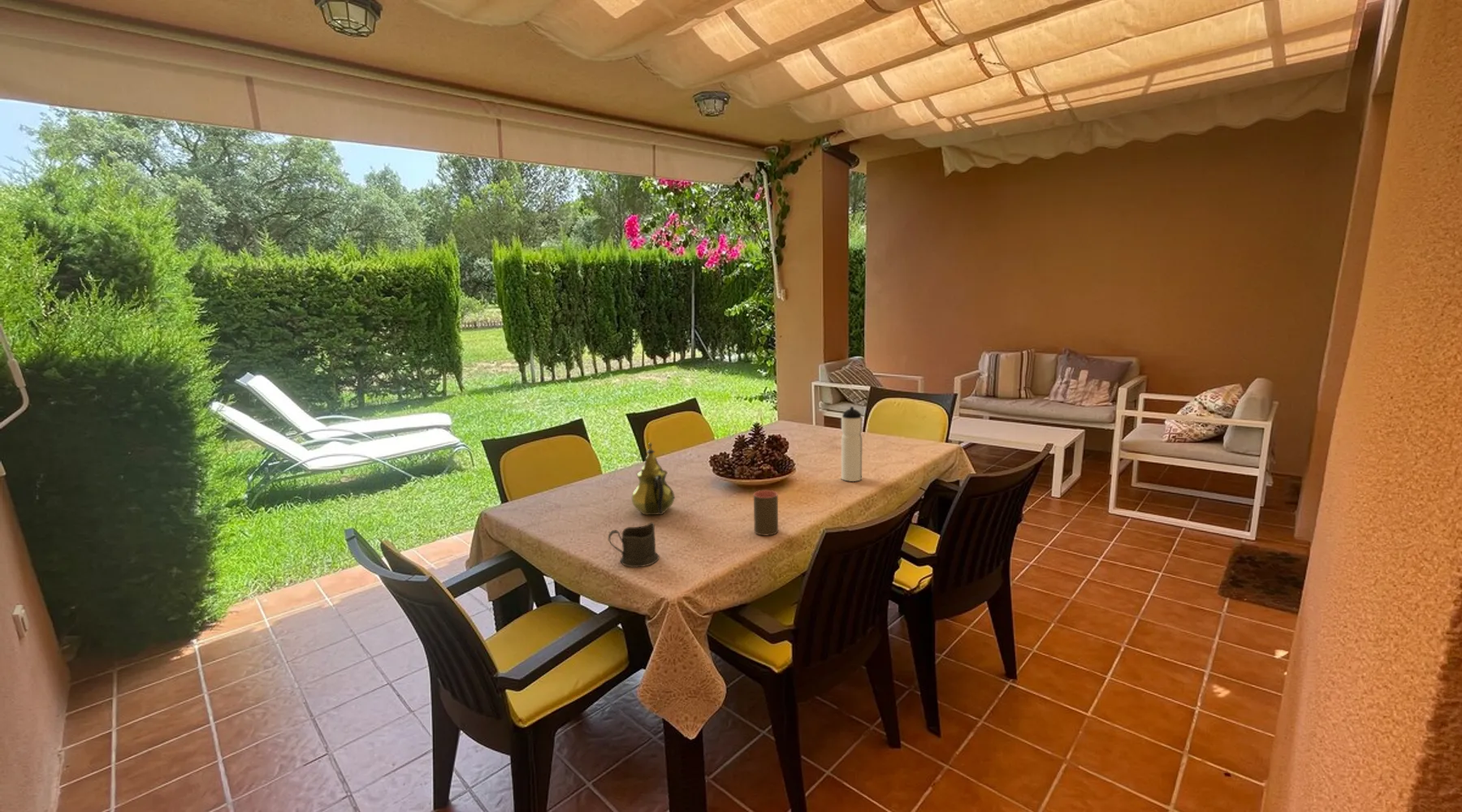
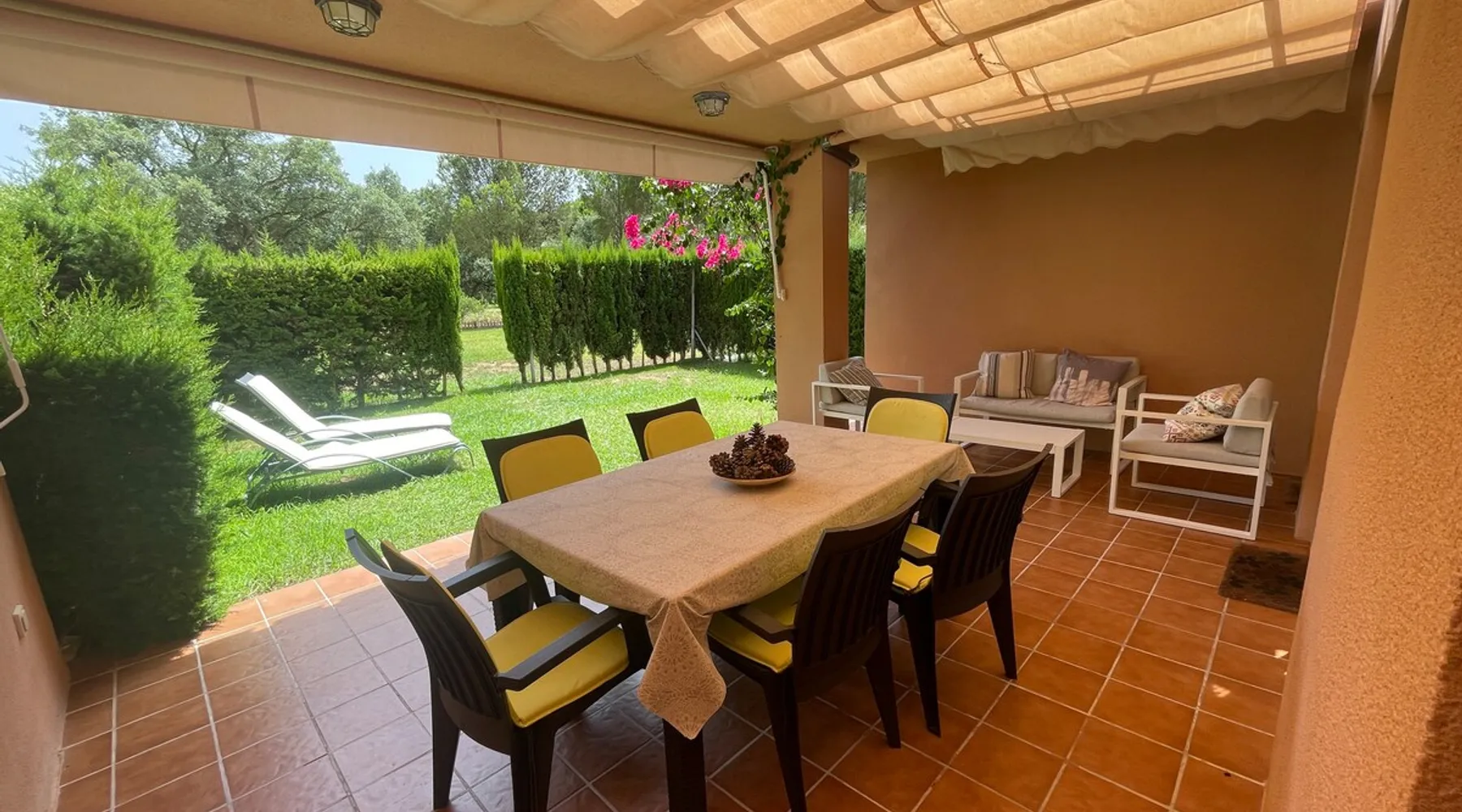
- cup (766, 512)
- water bottle (851, 443)
- cup (634, 542)
- teapot (652, 477)
